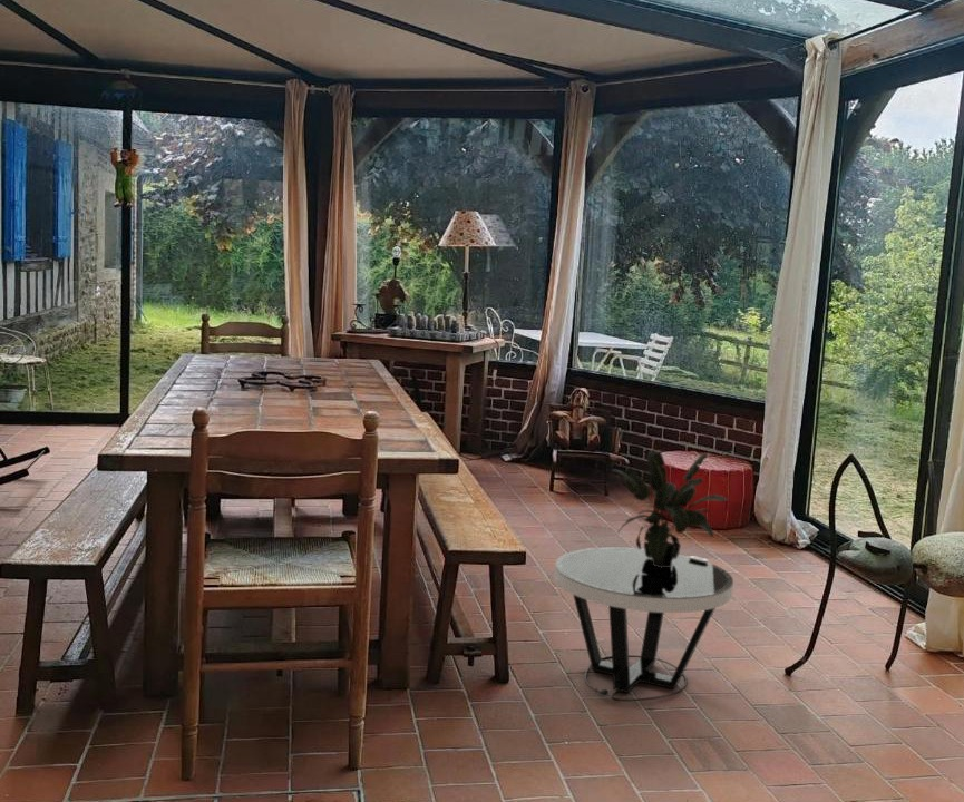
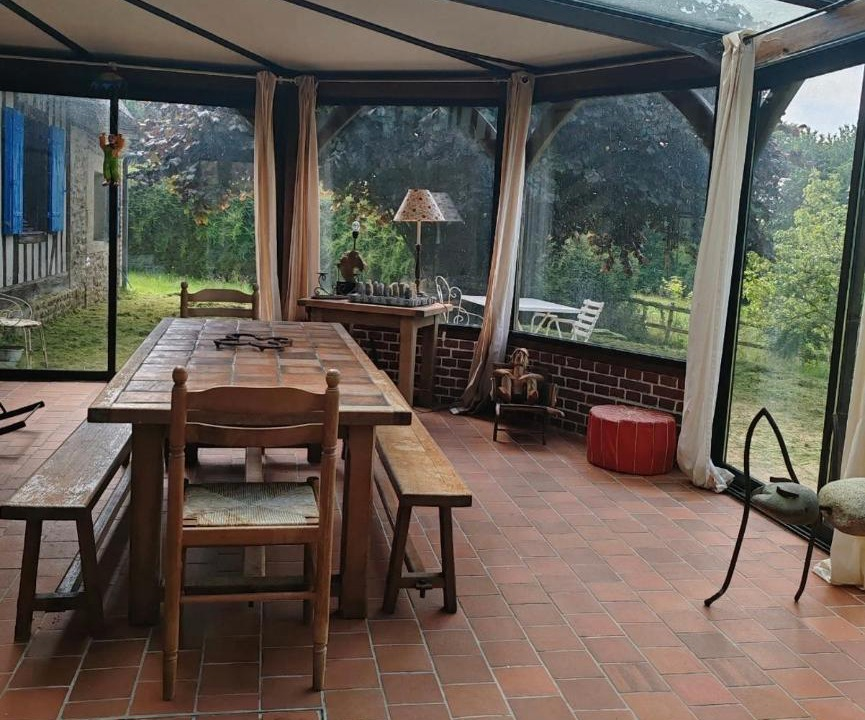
- potted plant (670, 509)
- side table (646, 623)
